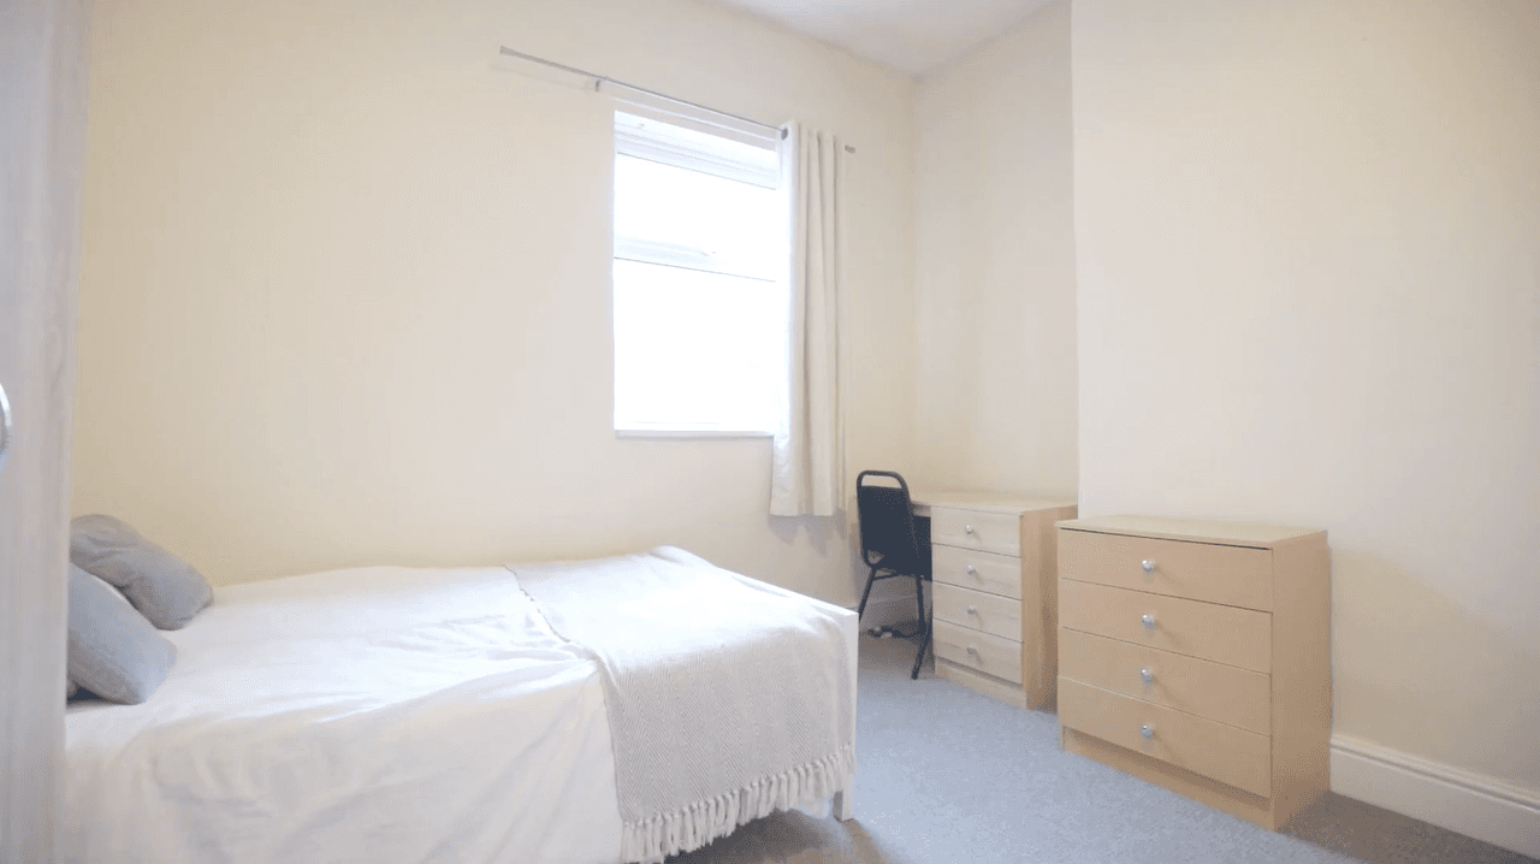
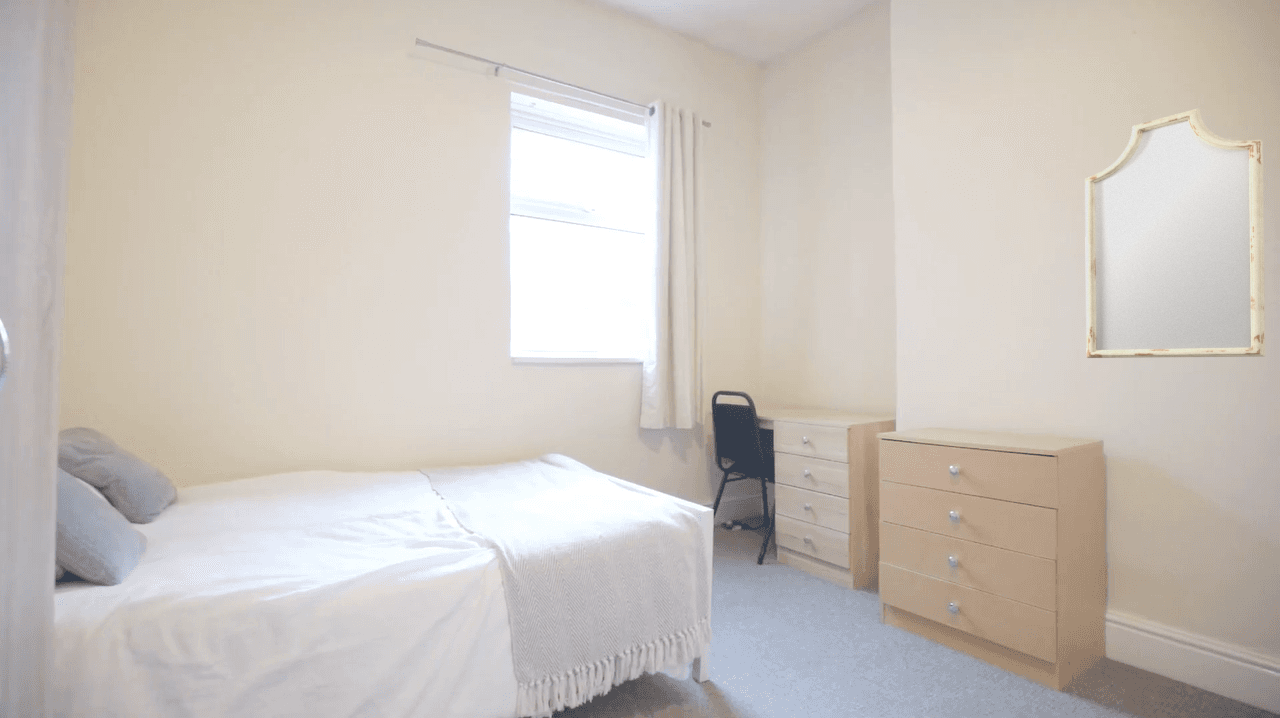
+ home mirror (1165, 237)
